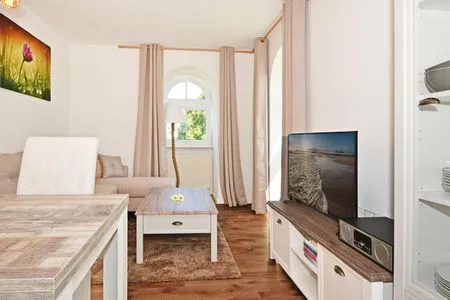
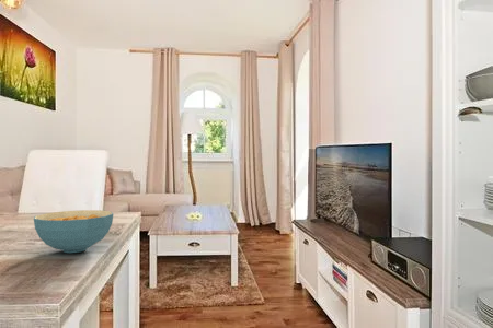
+ cereal bowl (74, 232)
